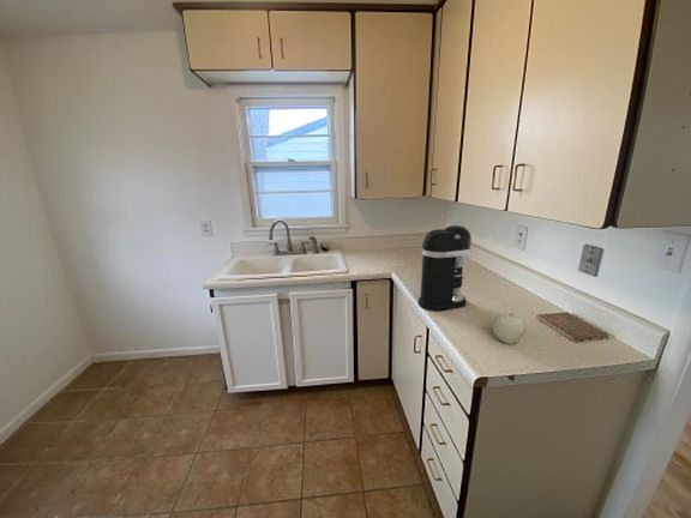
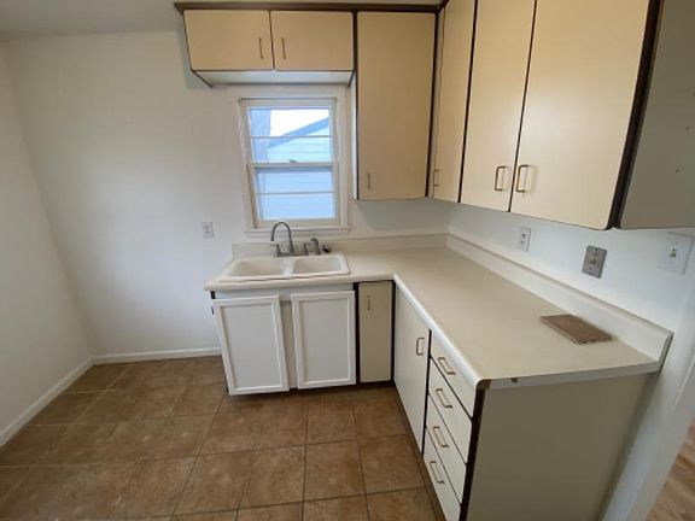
- fruit (509, 327)
- coffee maker (444, 265)
